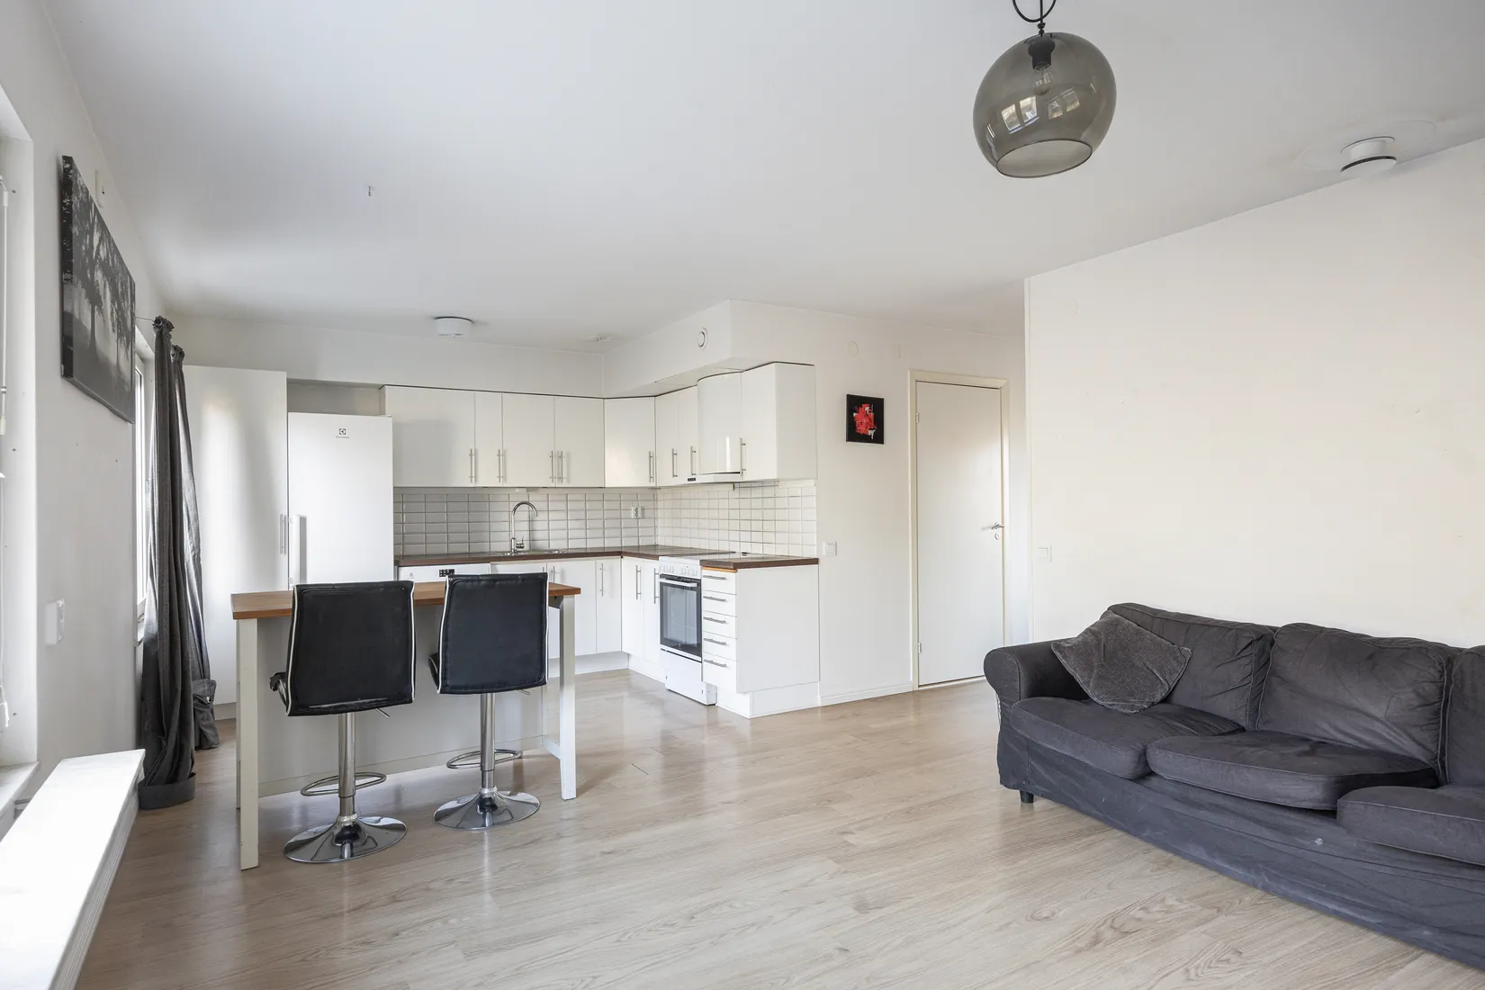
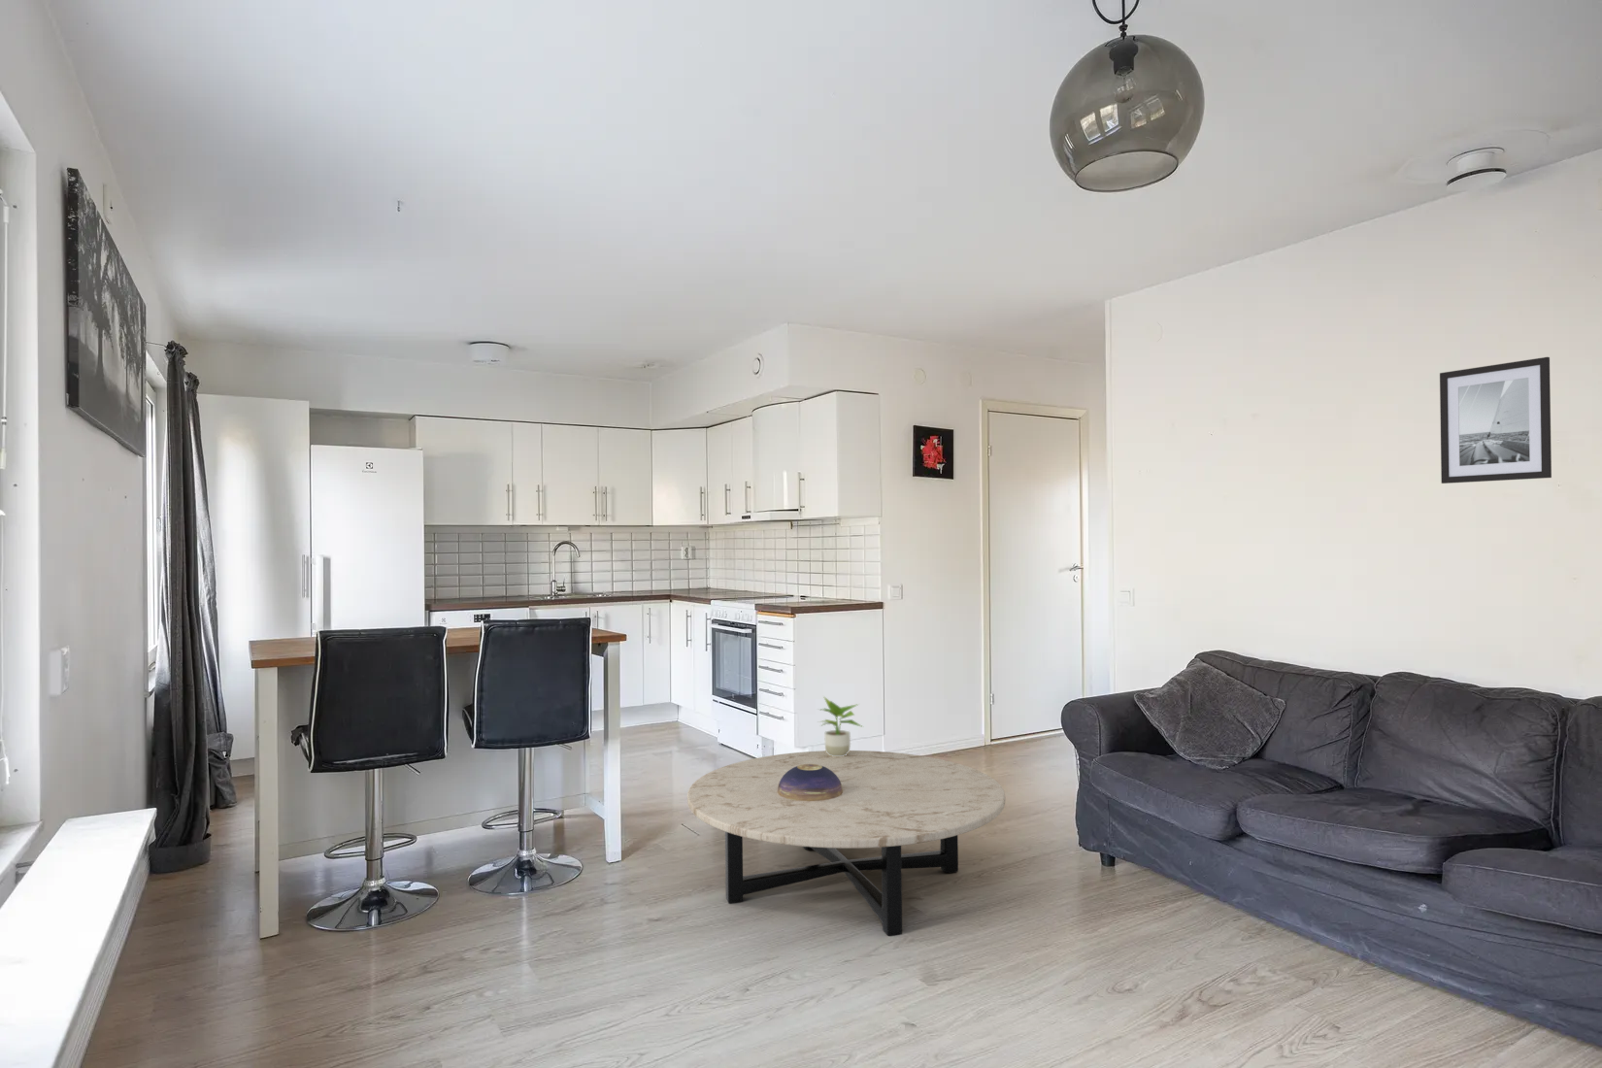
+ decorative bowl (809, 777)
+ potted plant (839, 726)
+ wall art (1492, 422)
+ coffee table (845, 836)
